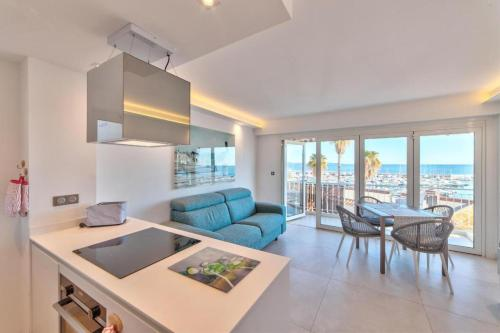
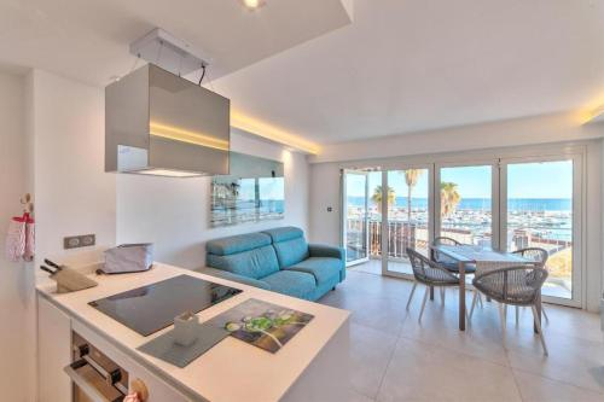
+ utensil holder (186, 324)
+ knife block (70, 272)
